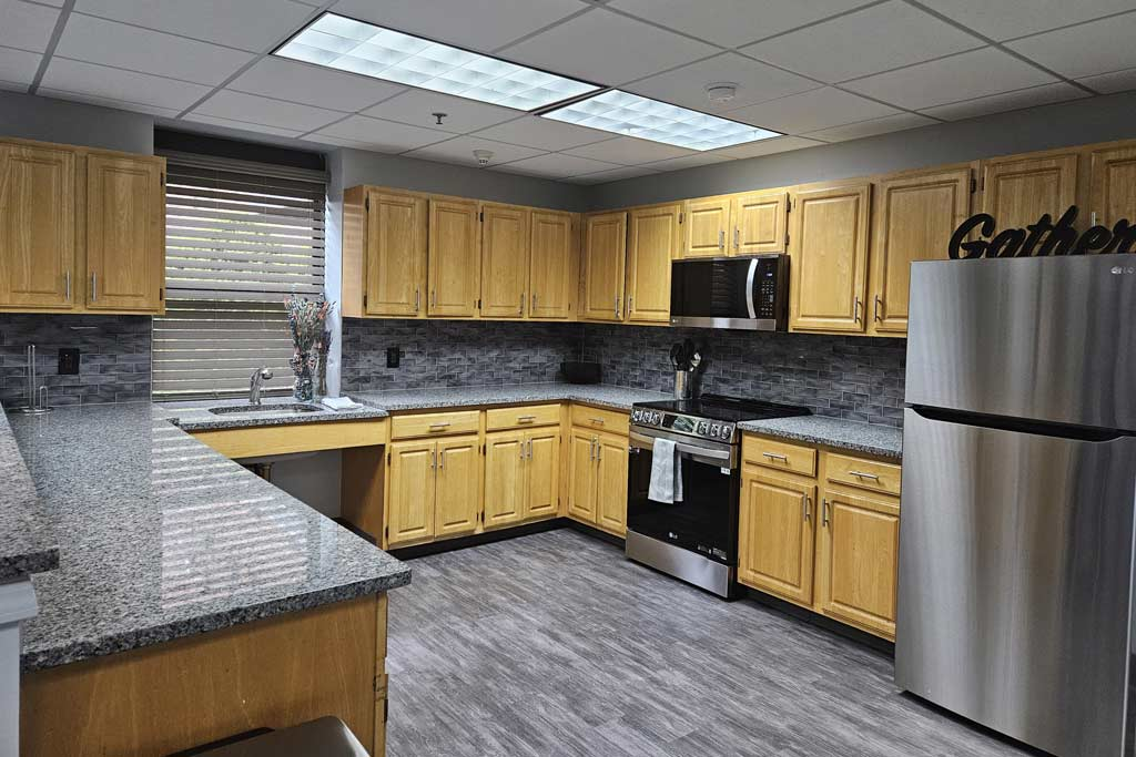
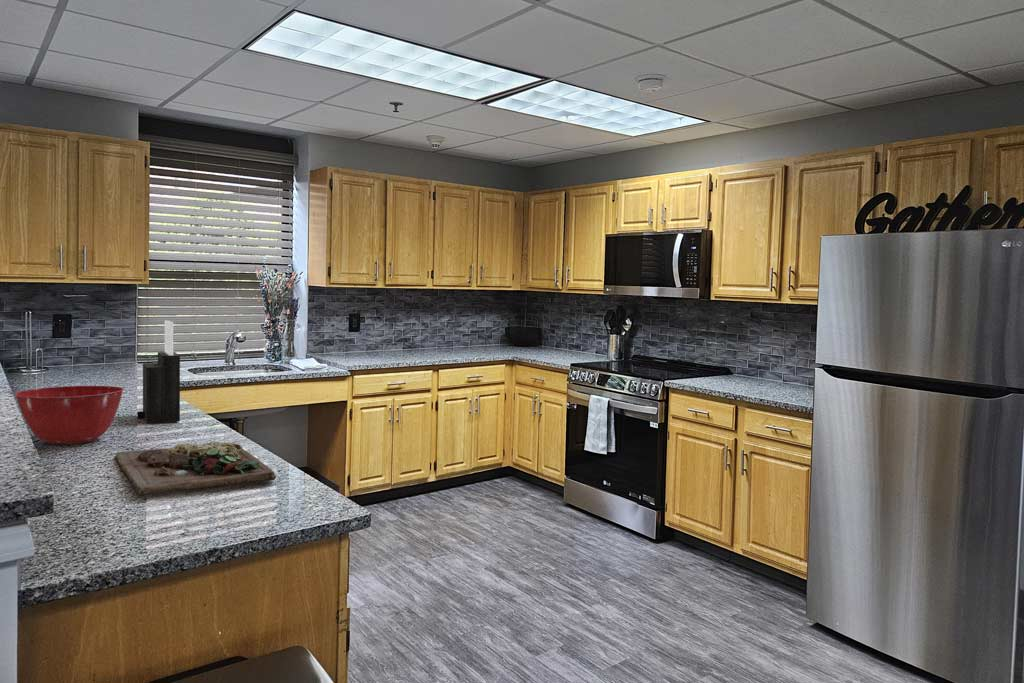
+ mixing bowl (71, 415)
+ knife block (157, 370)
+ cutting board (192, 456)
